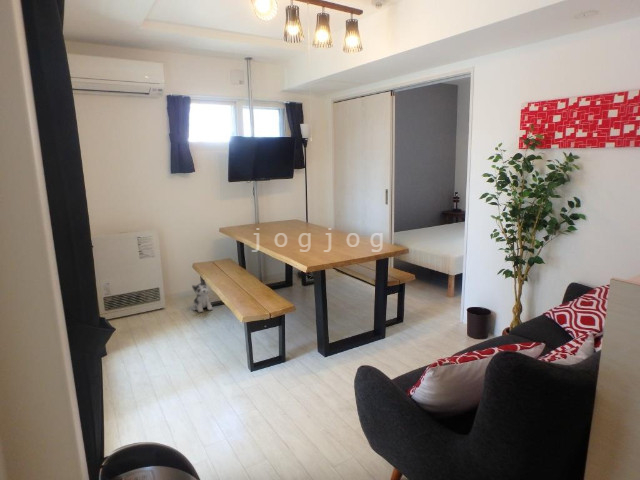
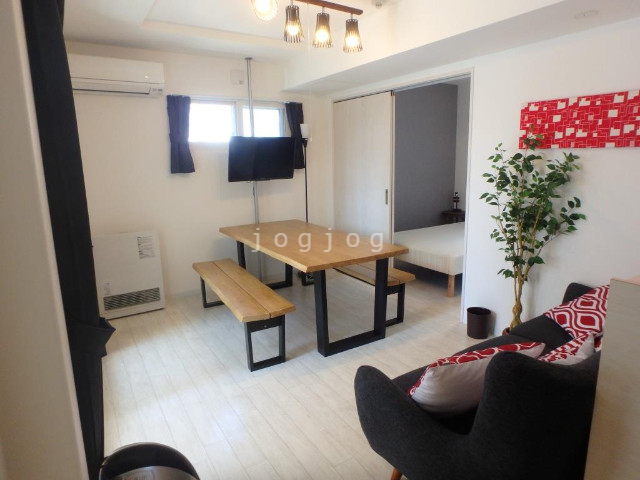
- plush toy (201, 293)
